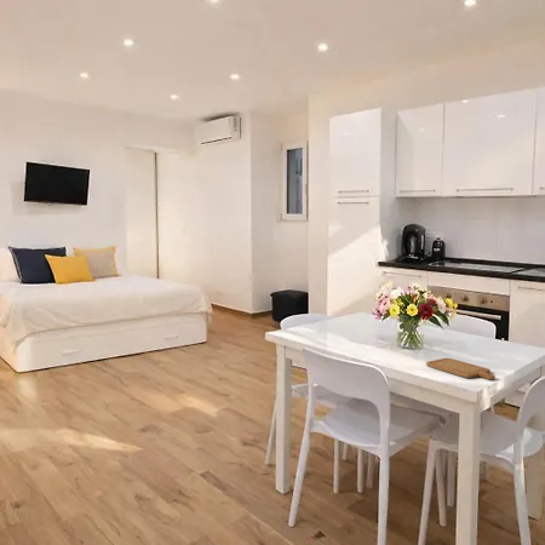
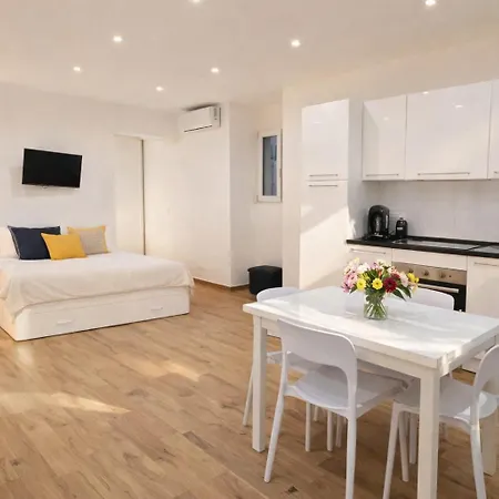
- chopping board (463, 368)
